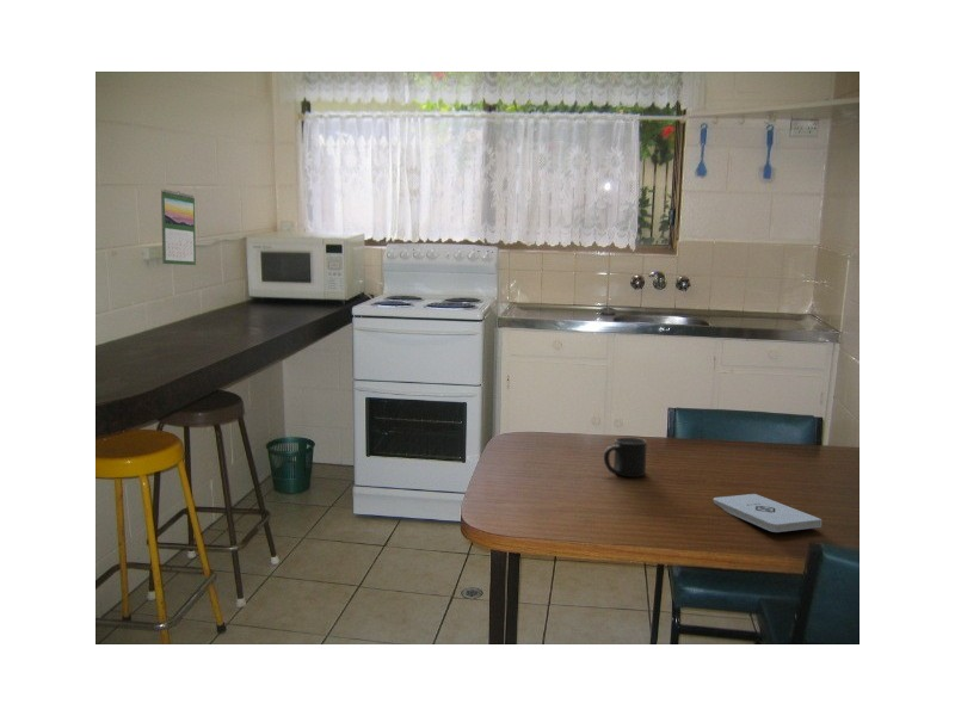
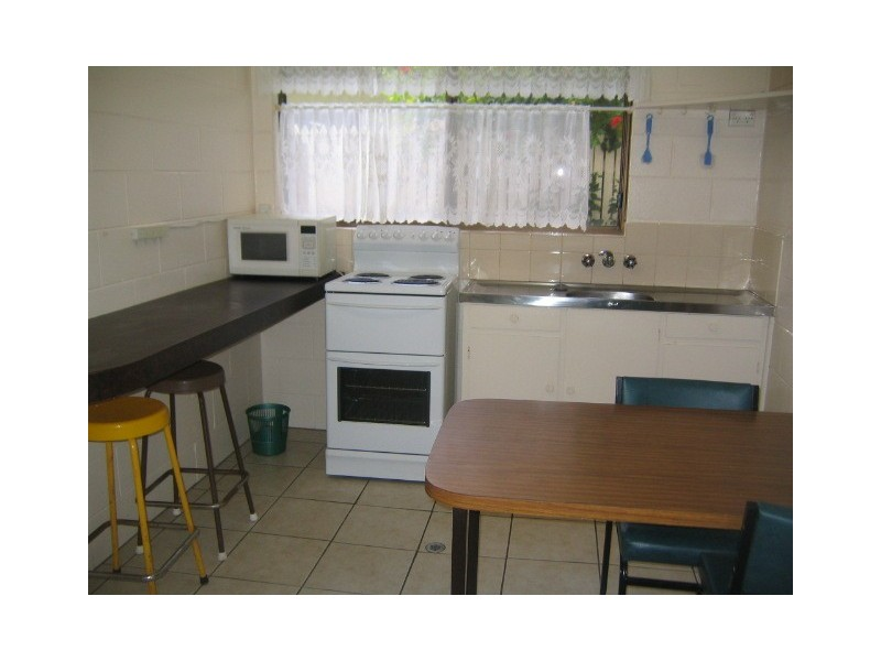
- notepad (763, 511)
- calendar (179, 228)
- mug (623, 457)
